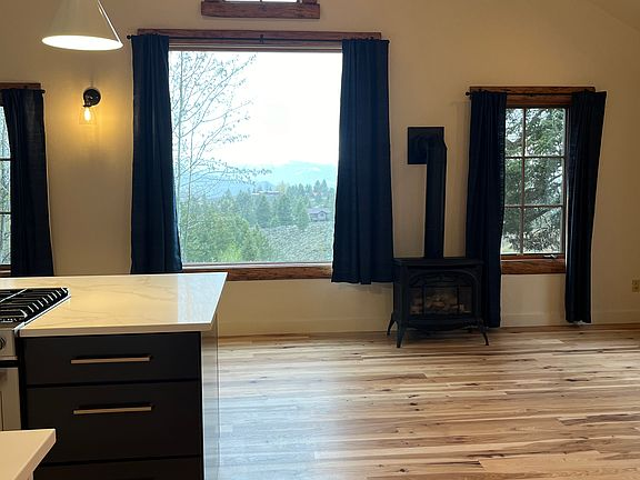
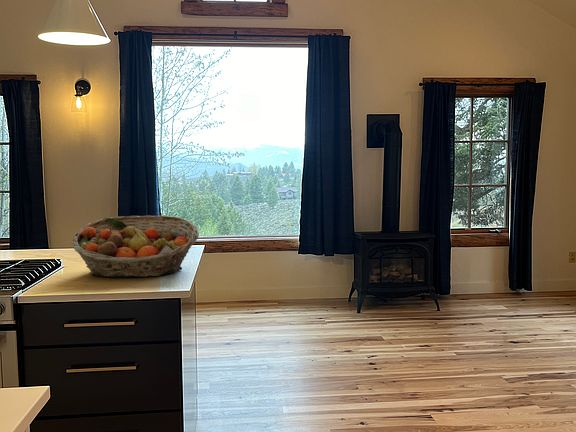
+ fruit basket (136, 244)
